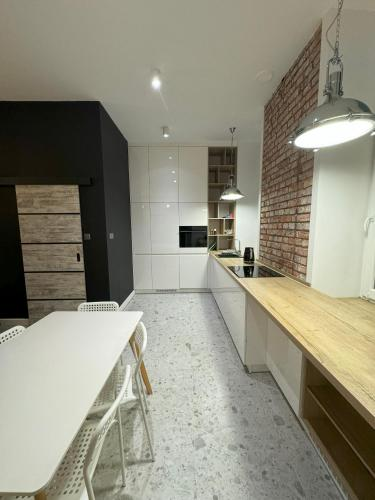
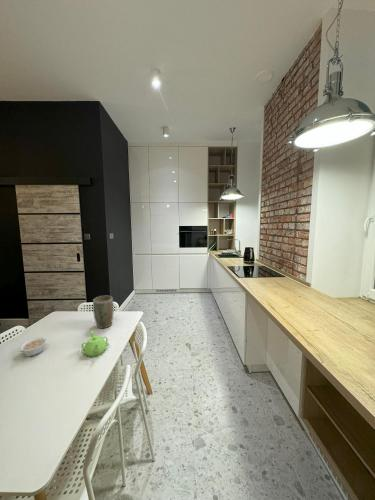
+ legume (34, 347)
+ plant pot (103, 312)
+ teapot (95, 343)
